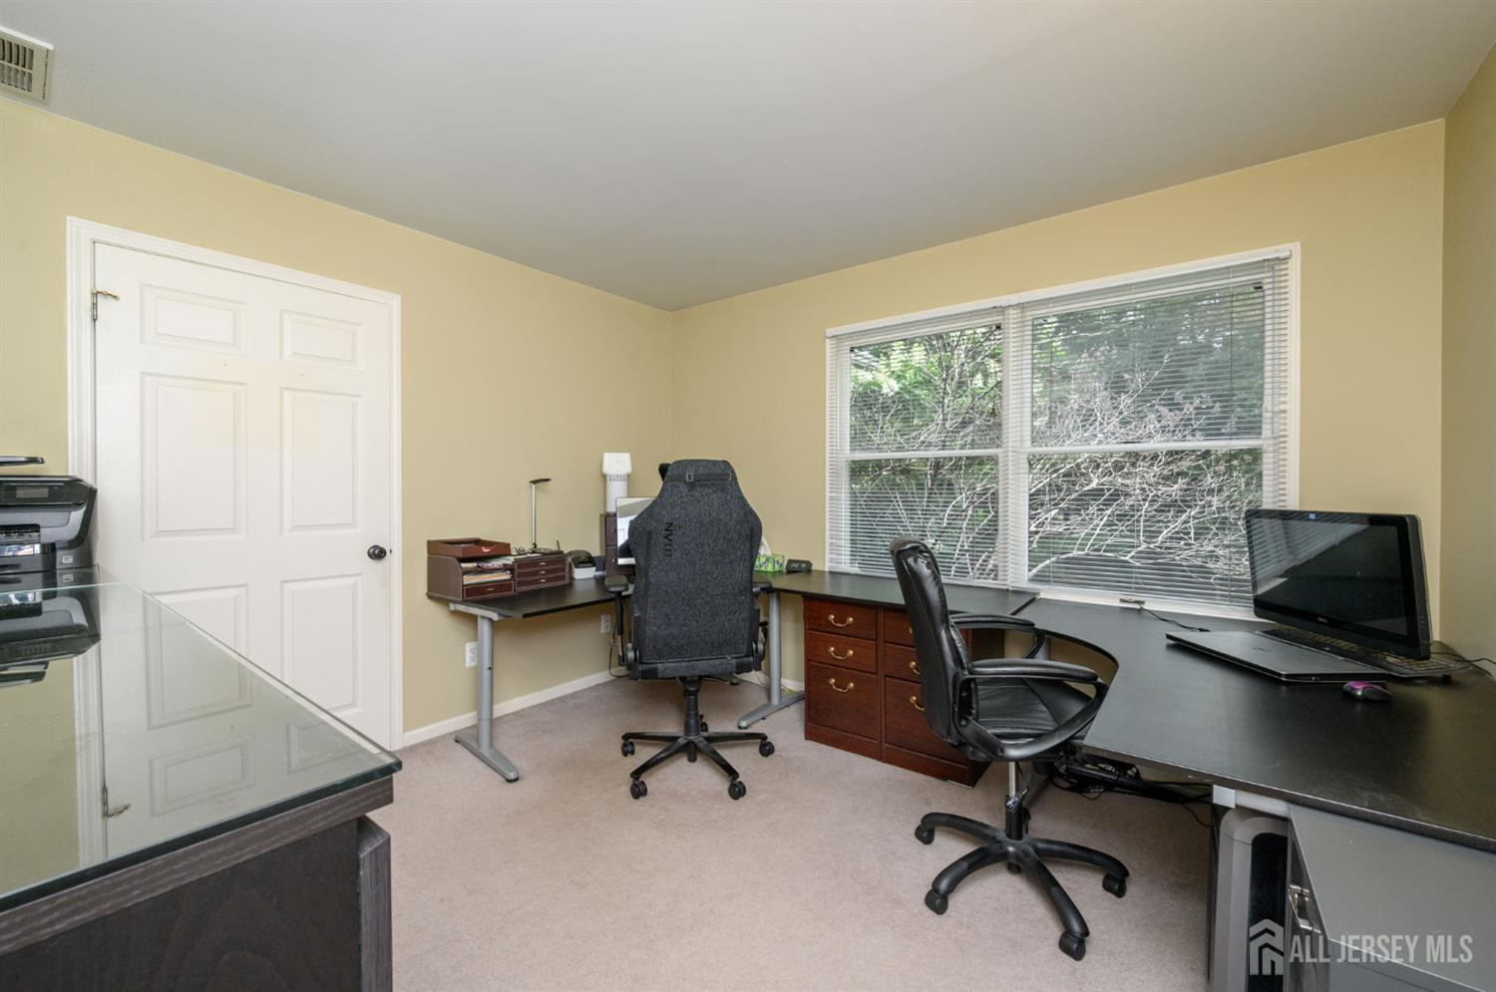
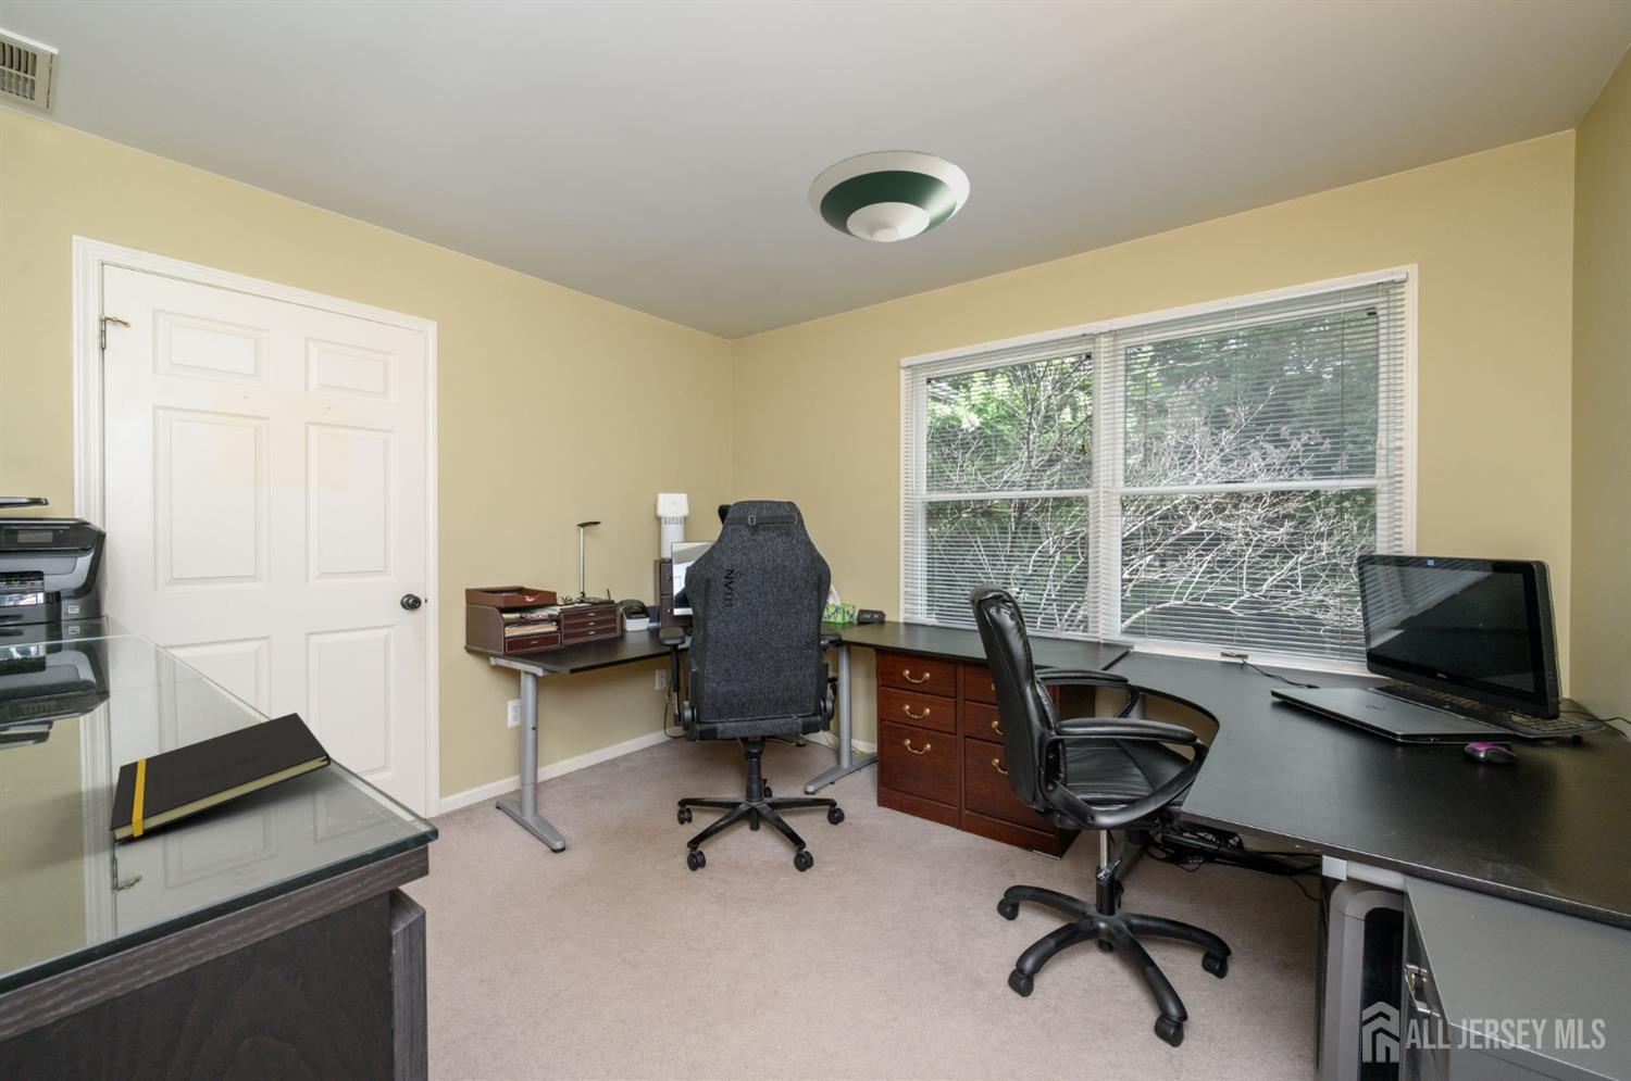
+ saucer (887, 216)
+ notepad (222, 765)
